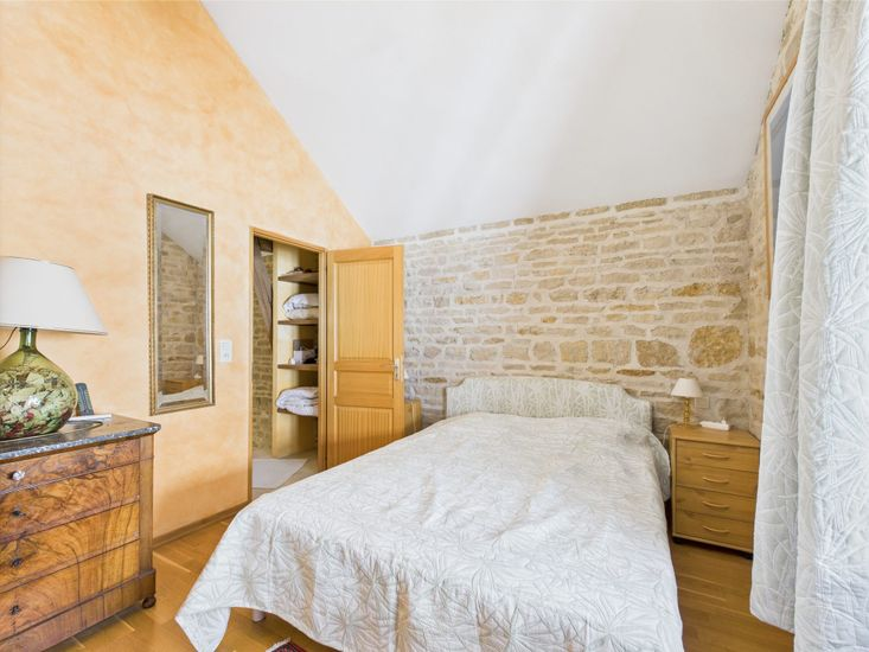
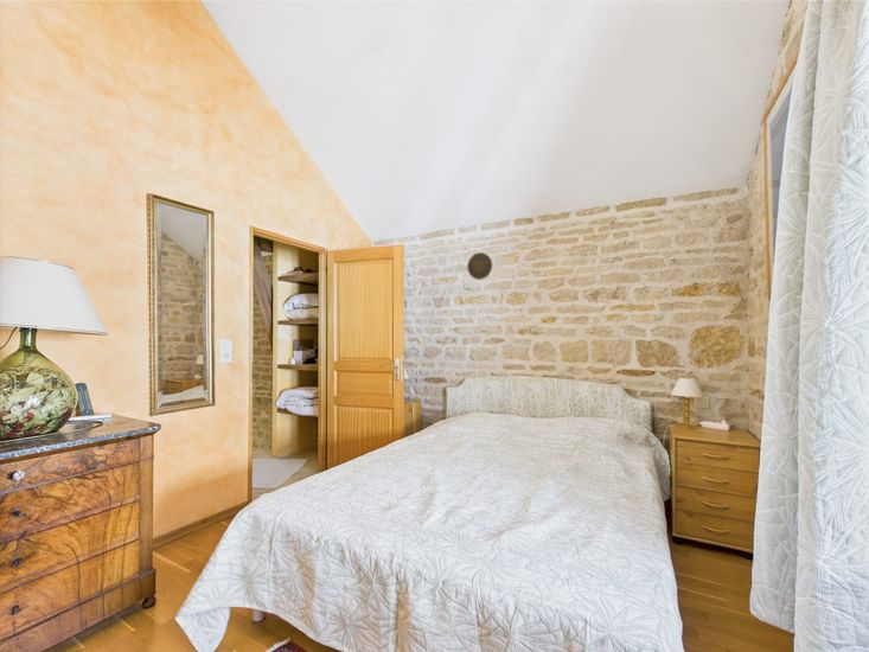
+ decorative plate (479, 266)
